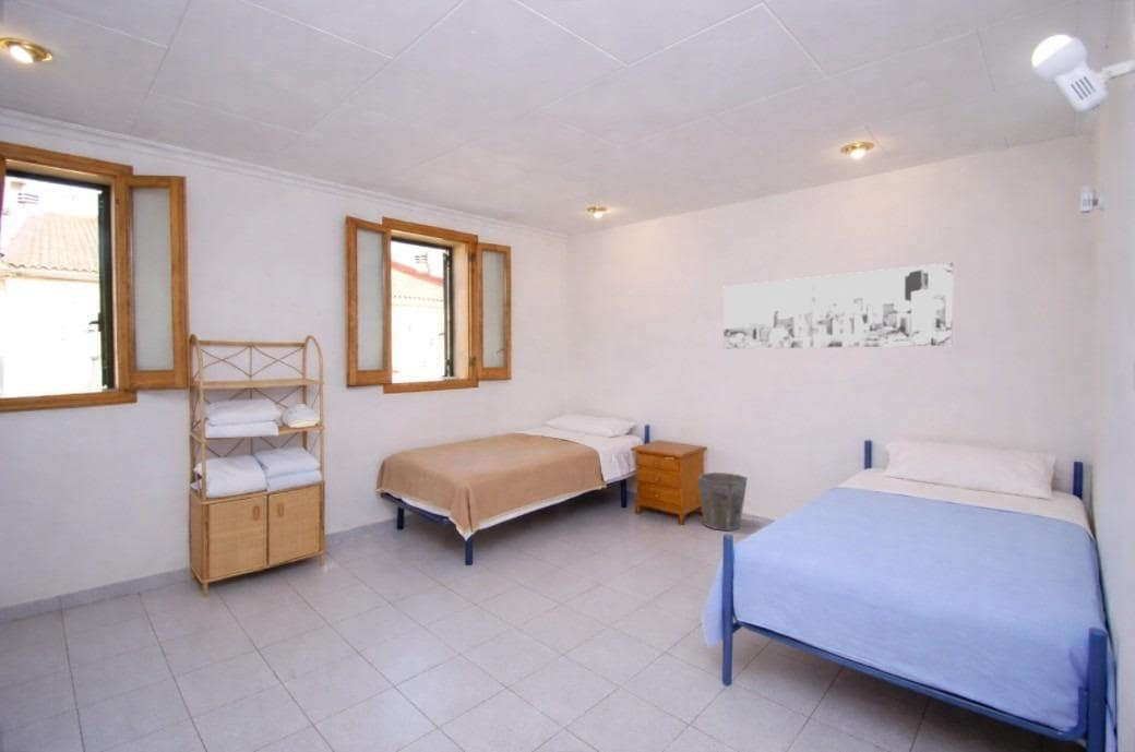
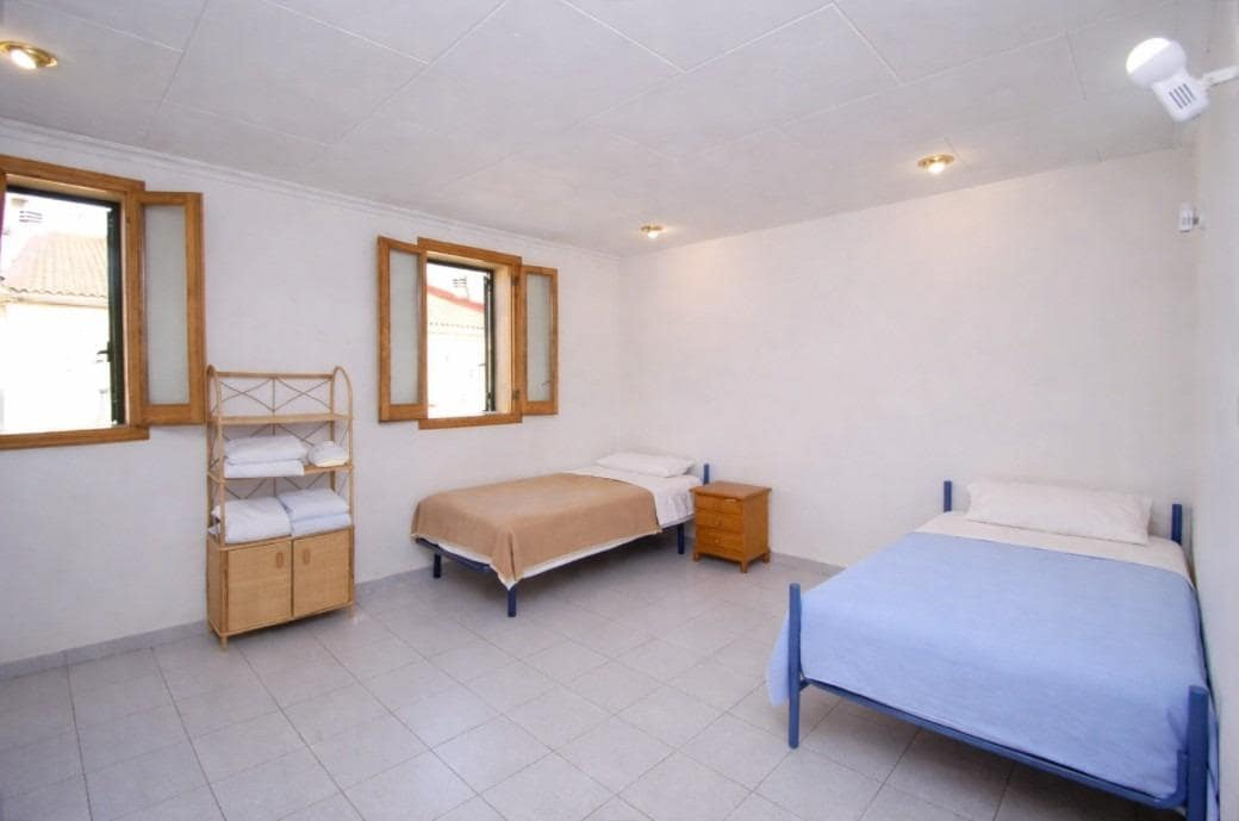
- wall art (823, 311)
- waste bin (721, 501)
